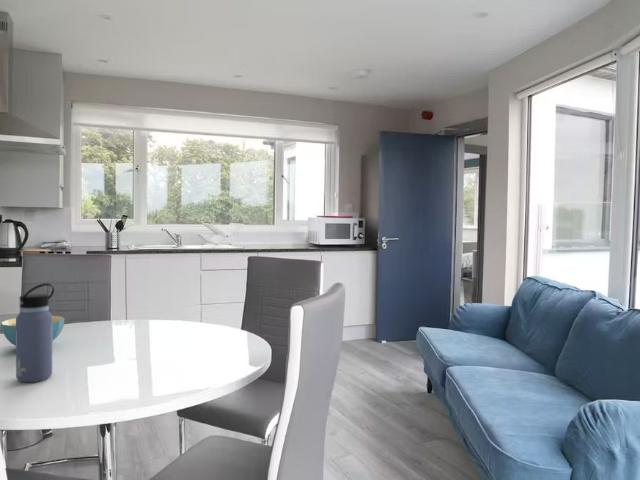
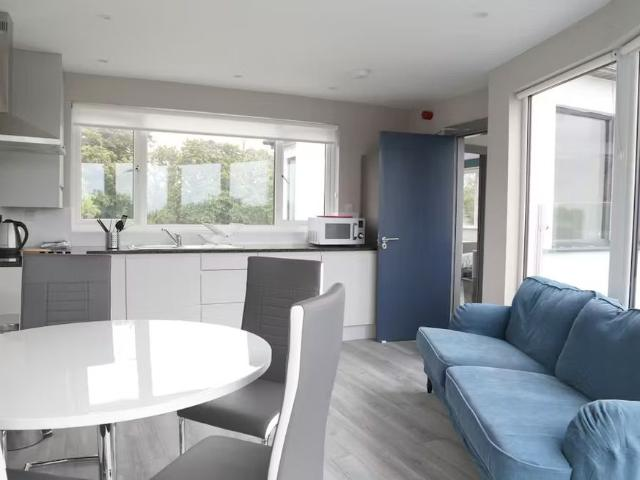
- water bottle (35, 330)
- cereal bowl (15, 333)
